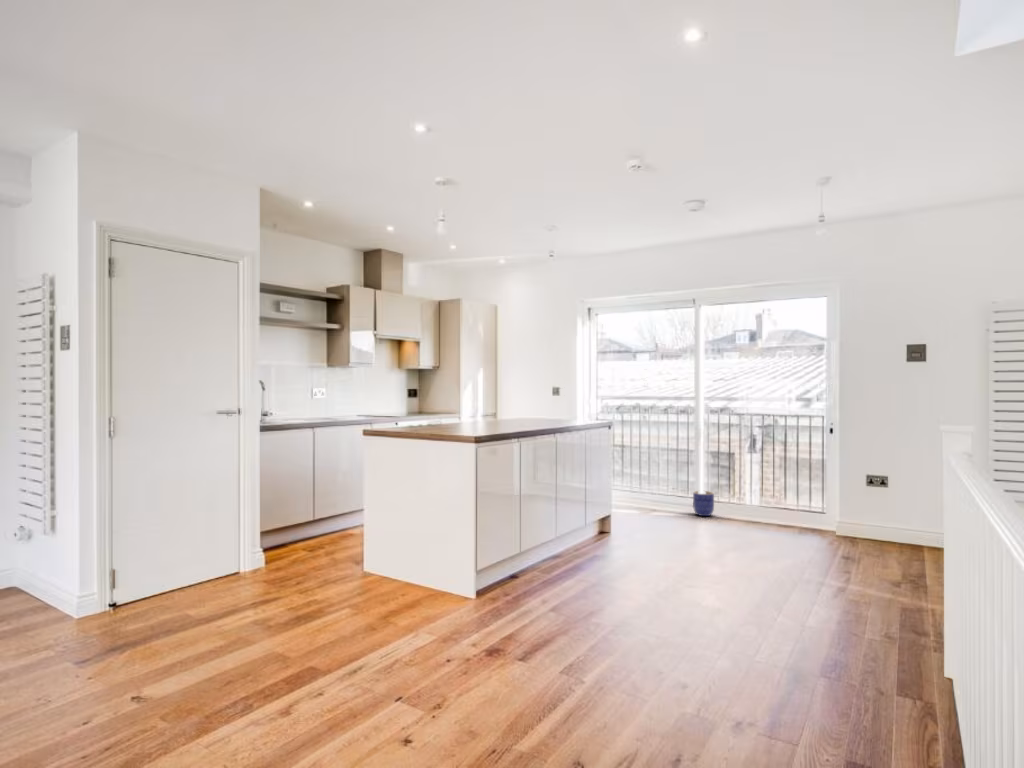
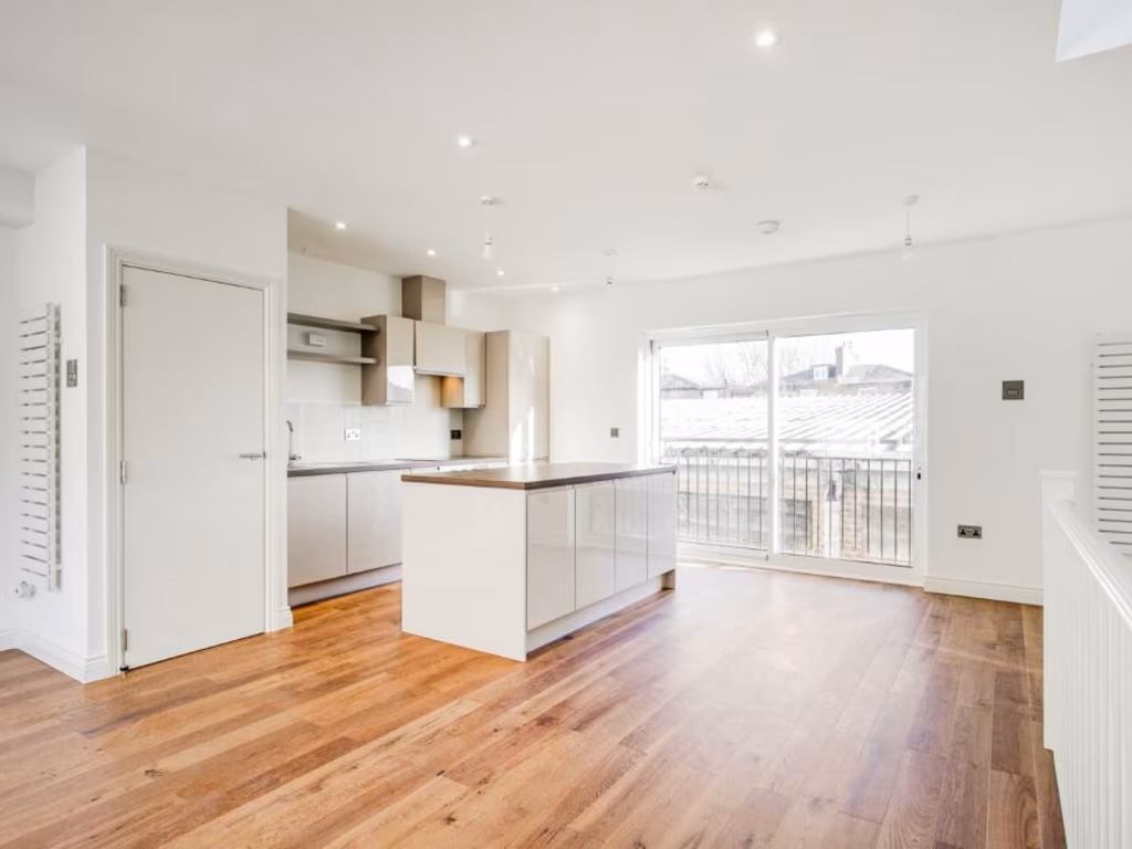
- planter (703, 503)
